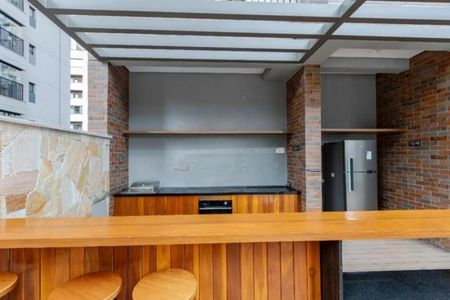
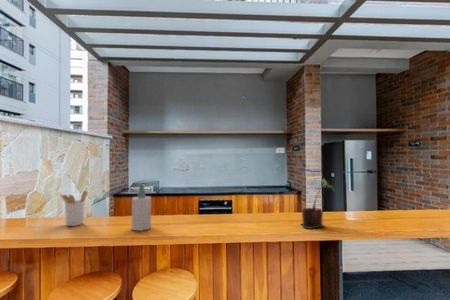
+ potted plant (315, 201)
+ utensil holder (72, 208)
+ soap bottle (141, 206)
